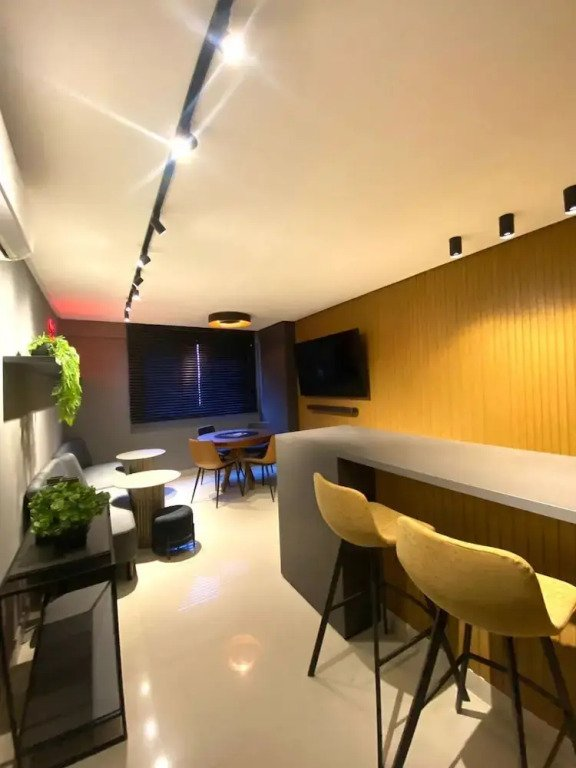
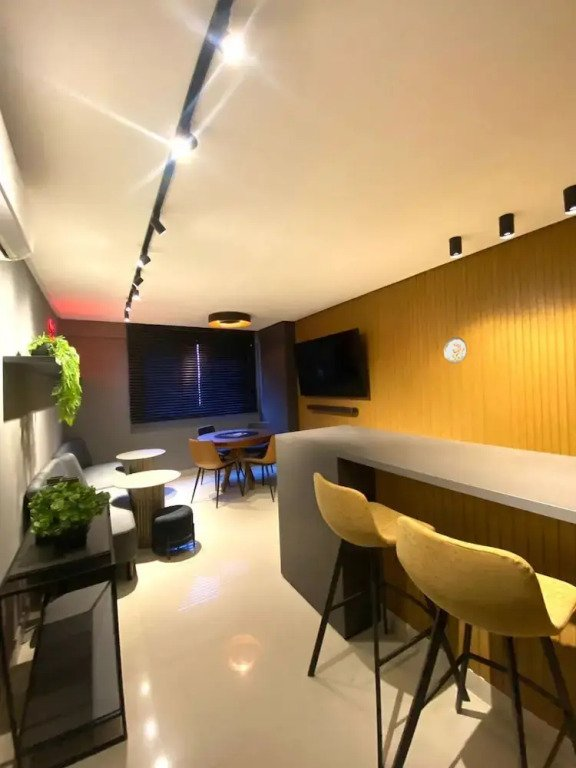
+ decorative plate (455, 350)
